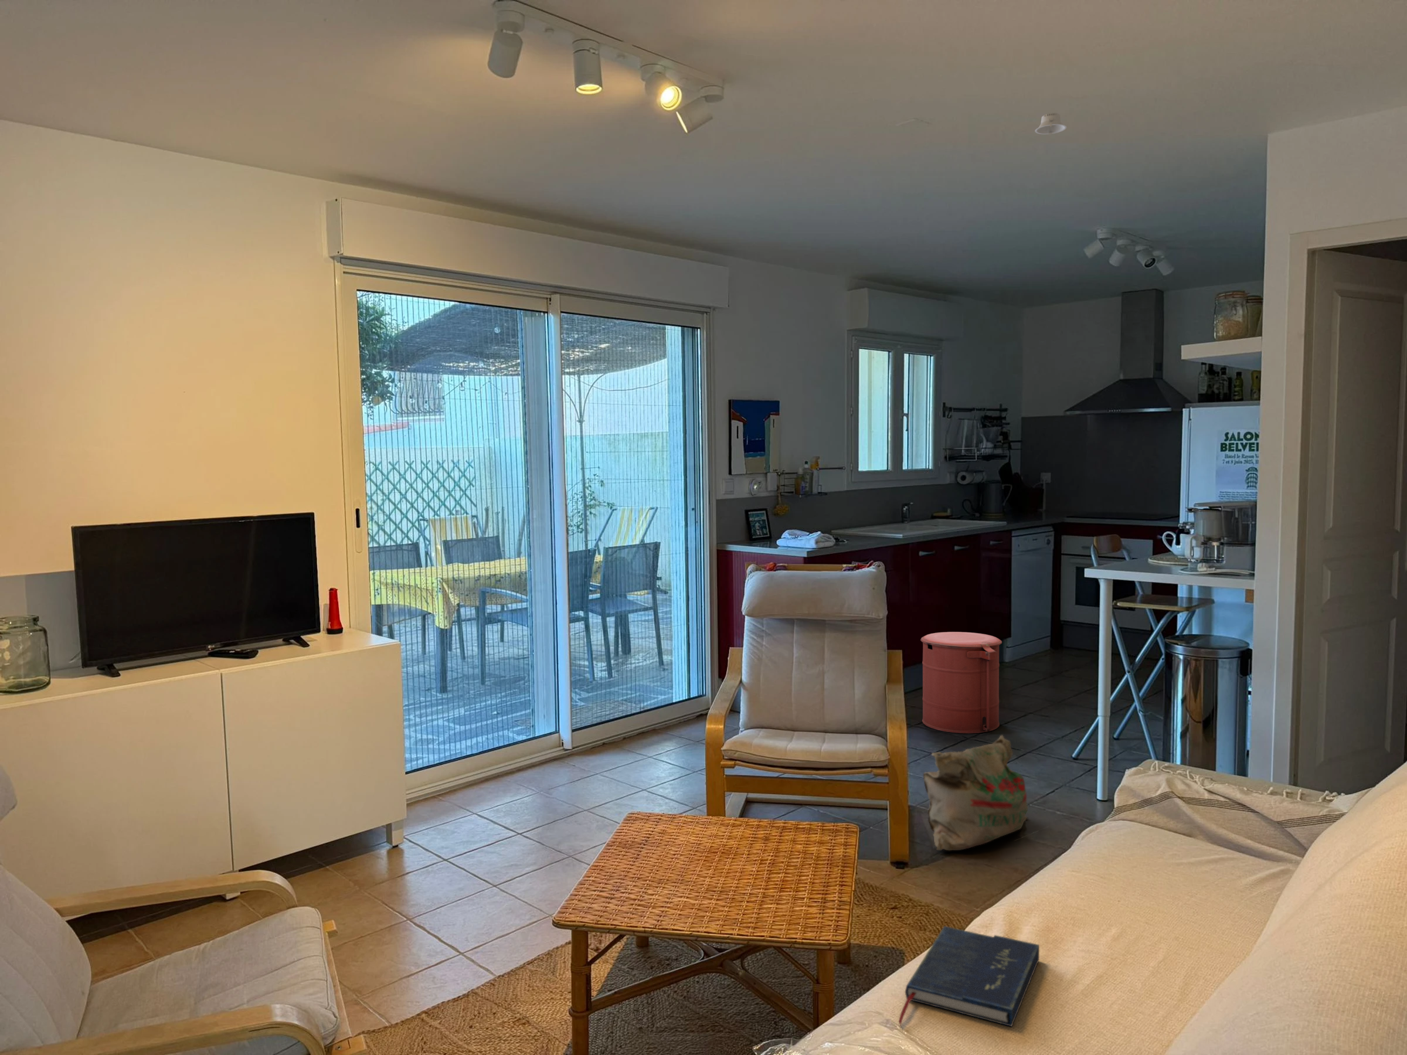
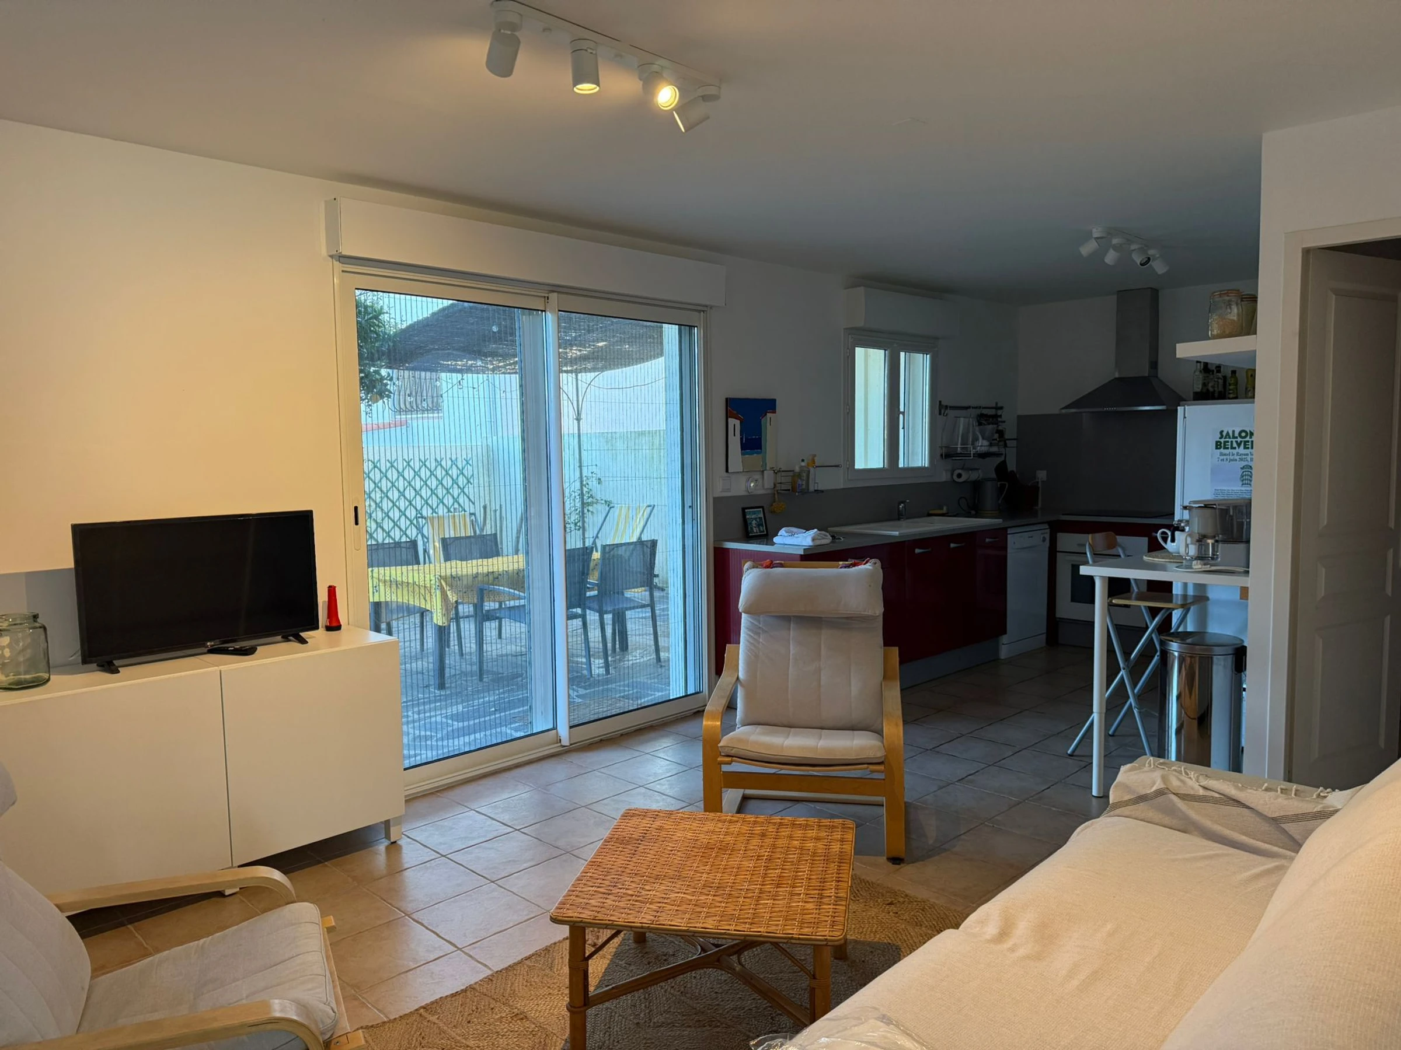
- recessed light (1050, 123)
- trash can (959, 680)
- book (968, 982)
- bag (977, 788)
